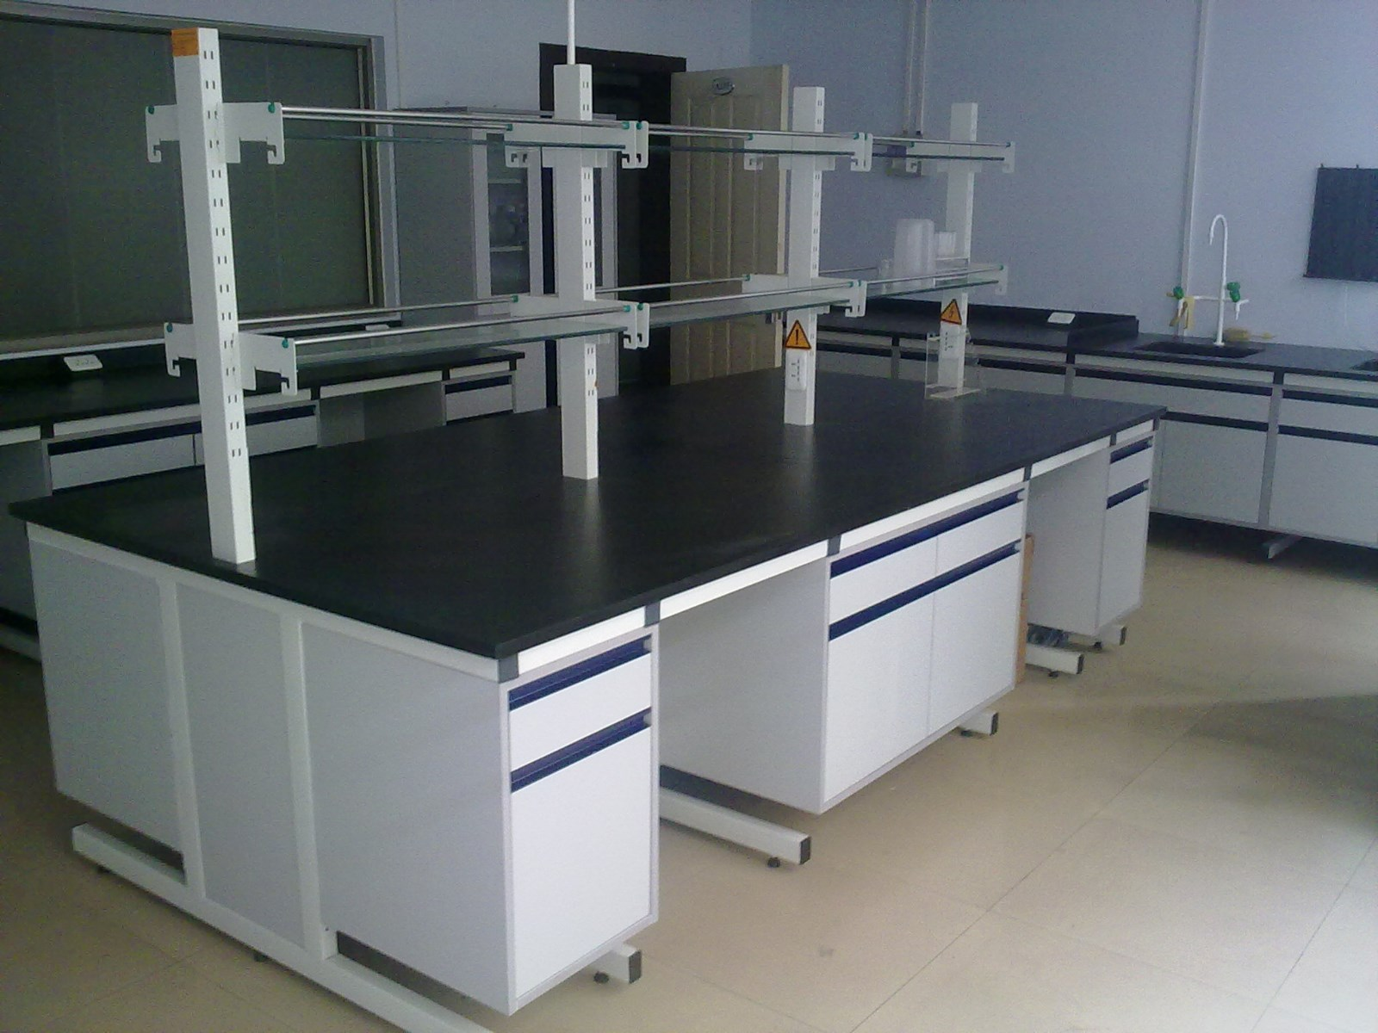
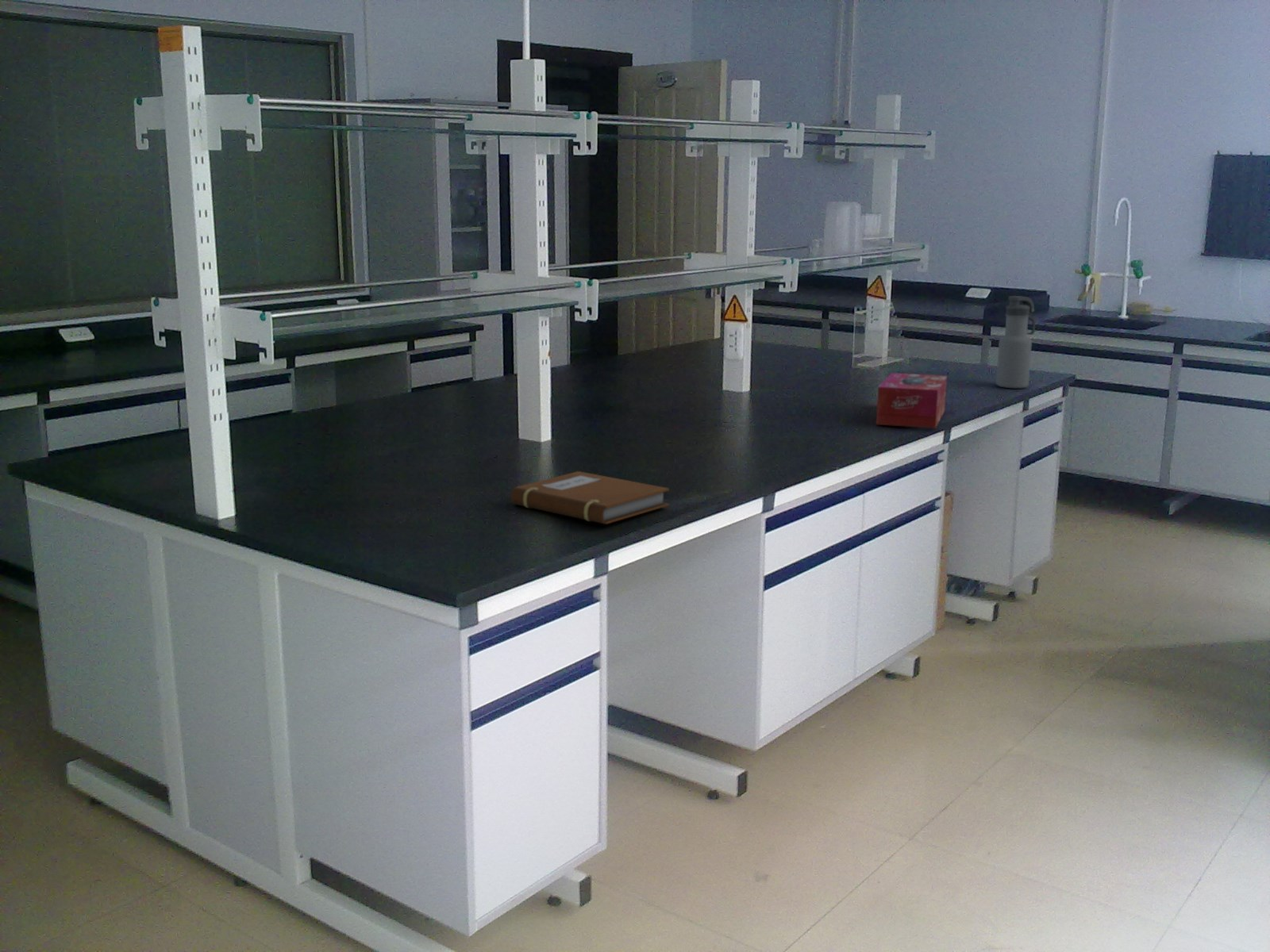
+ tissue box (912, 399)
+ notebook (587, 496)
+ water bottle (1015, 341)
